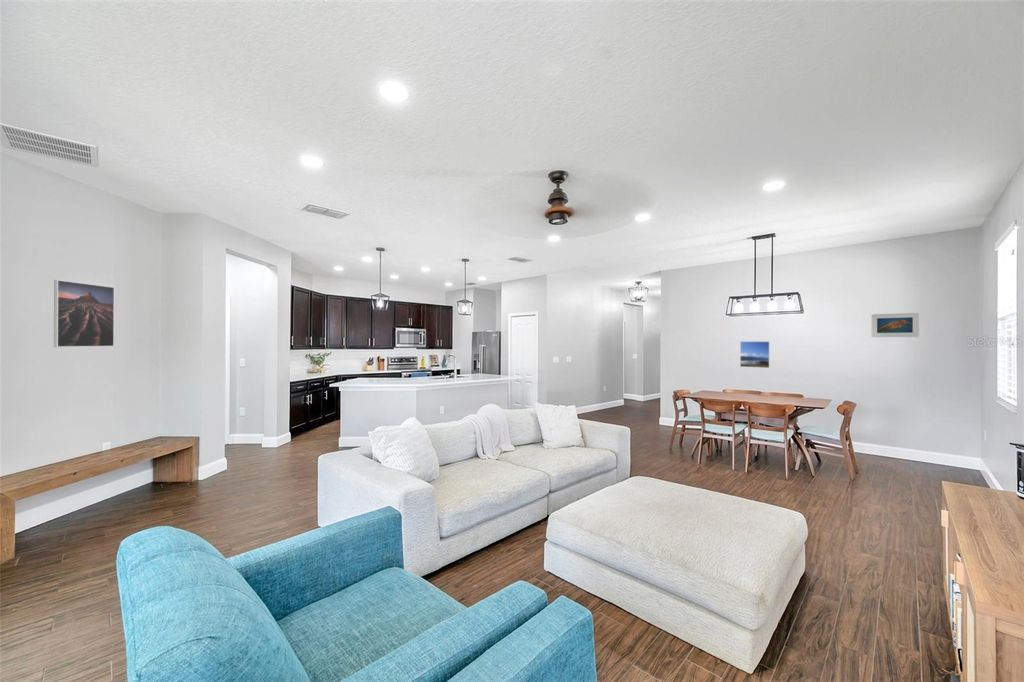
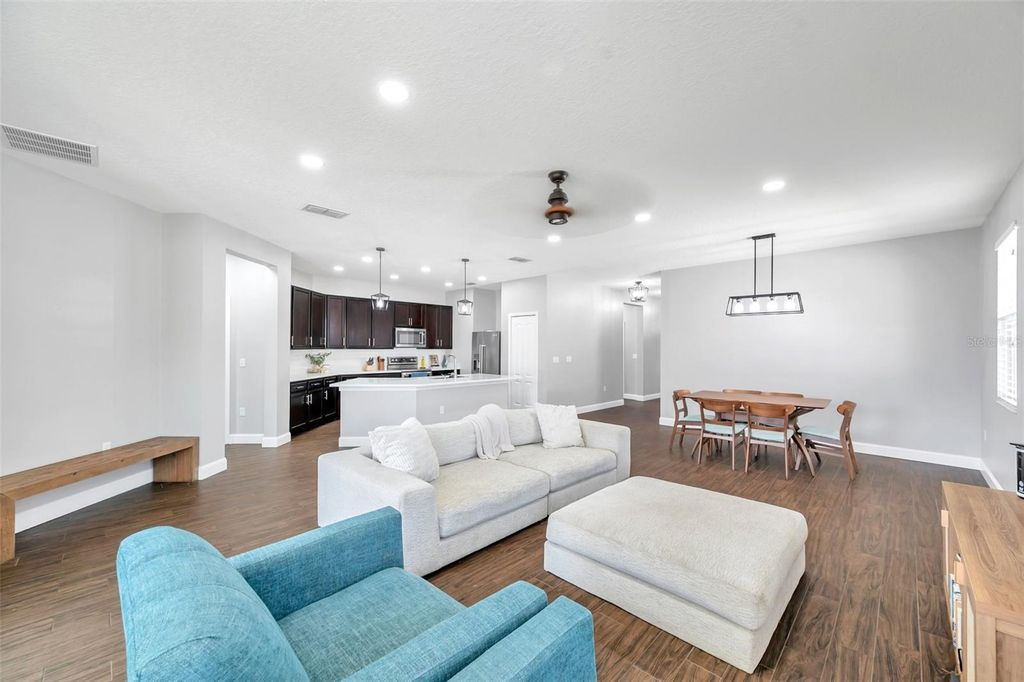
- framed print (894, 325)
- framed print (754, 354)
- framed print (85, 315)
